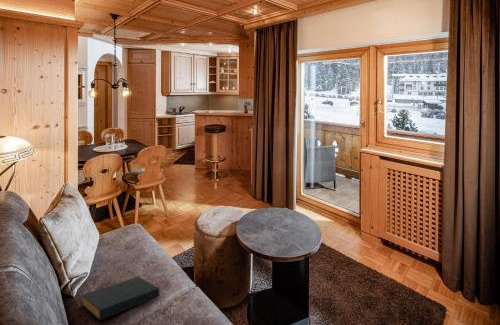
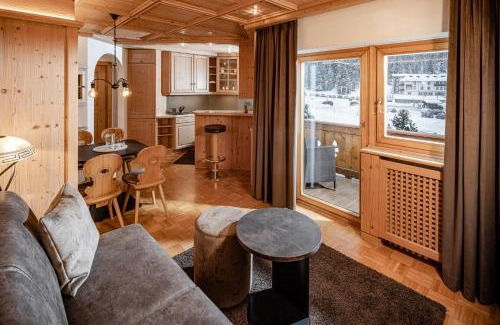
- hardback book (121, 296)
